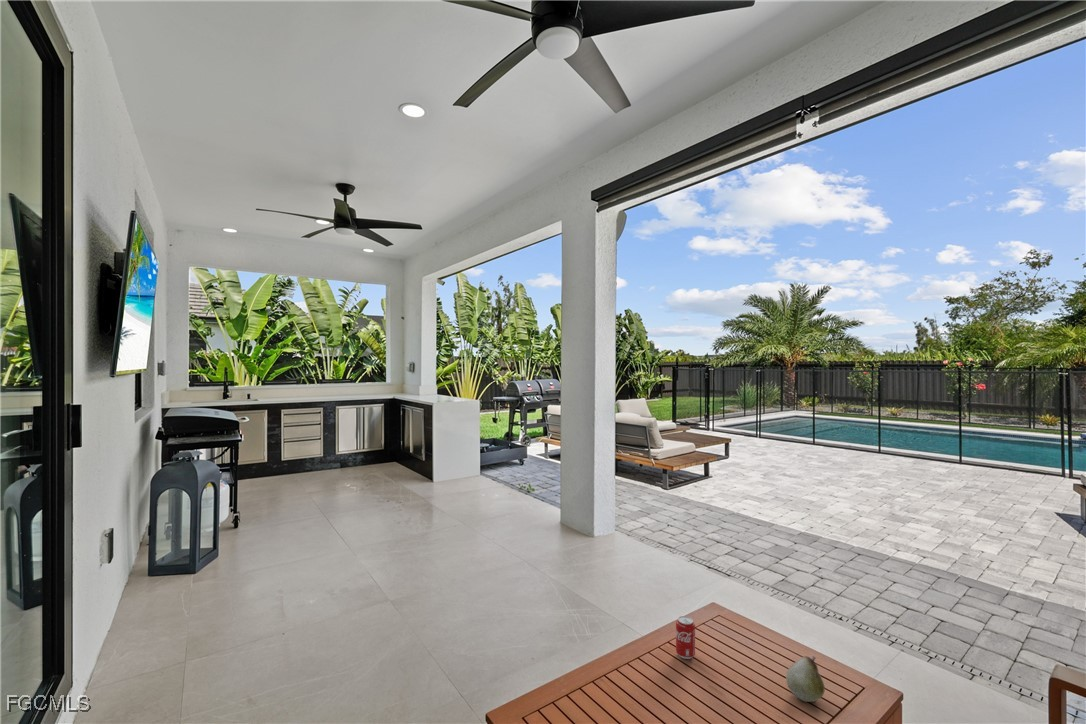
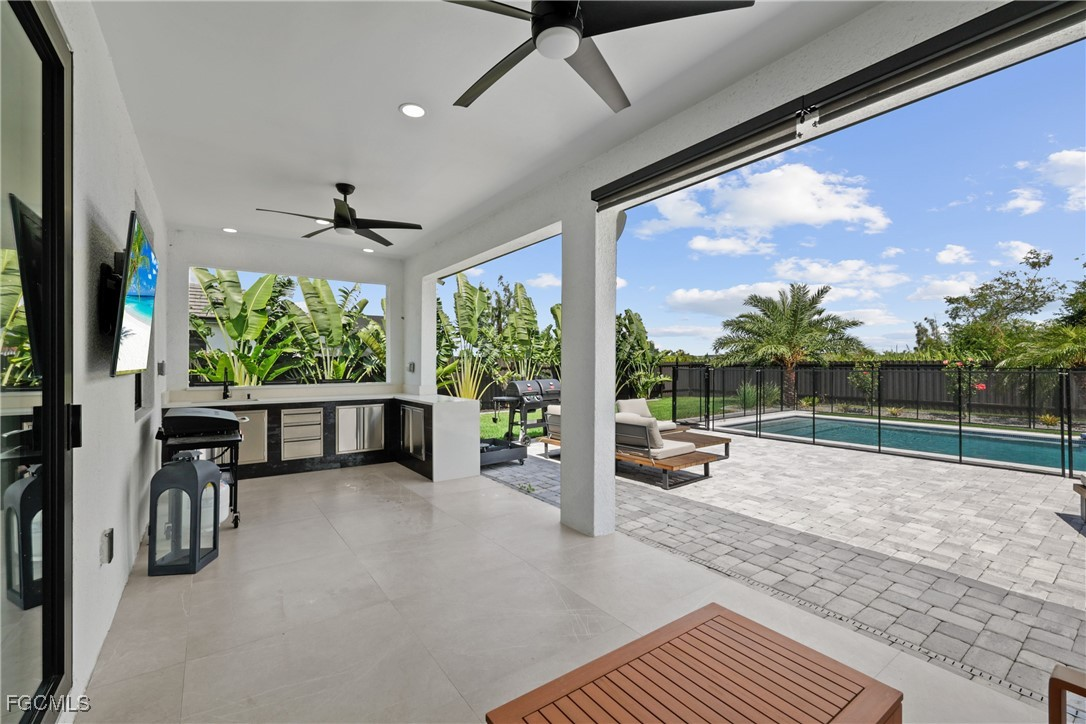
- beverage can (685, 637)
- fruit (804, 676)
